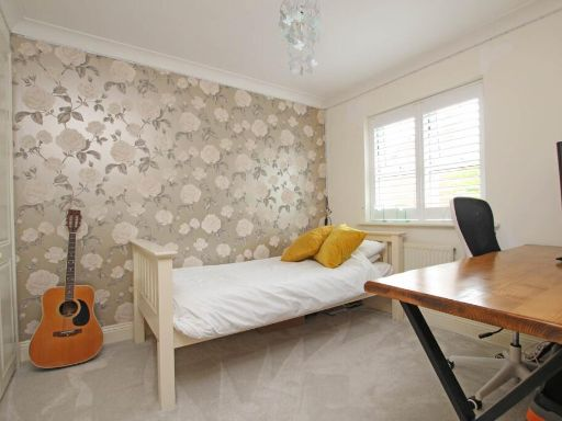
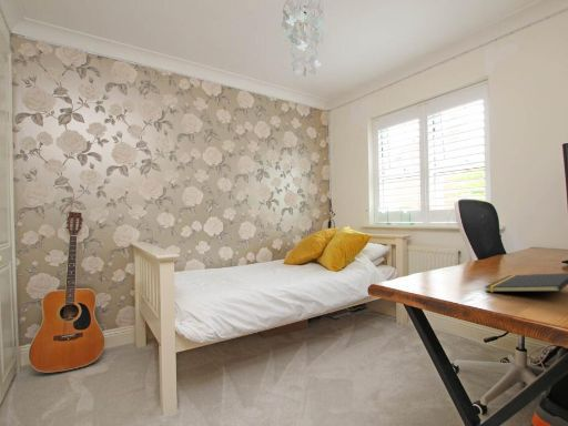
+ notepad (530, 282)
